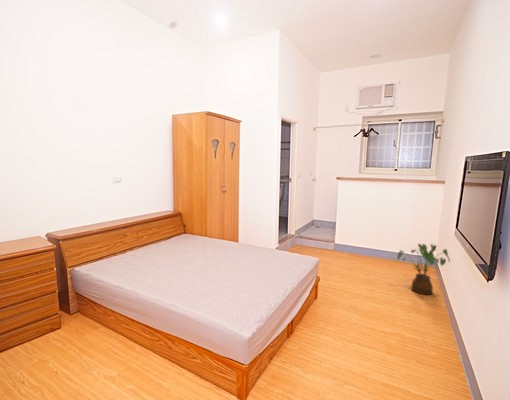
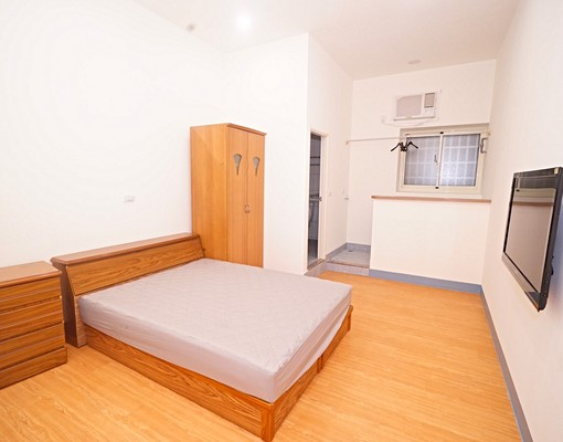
- house plant (421, 267)
